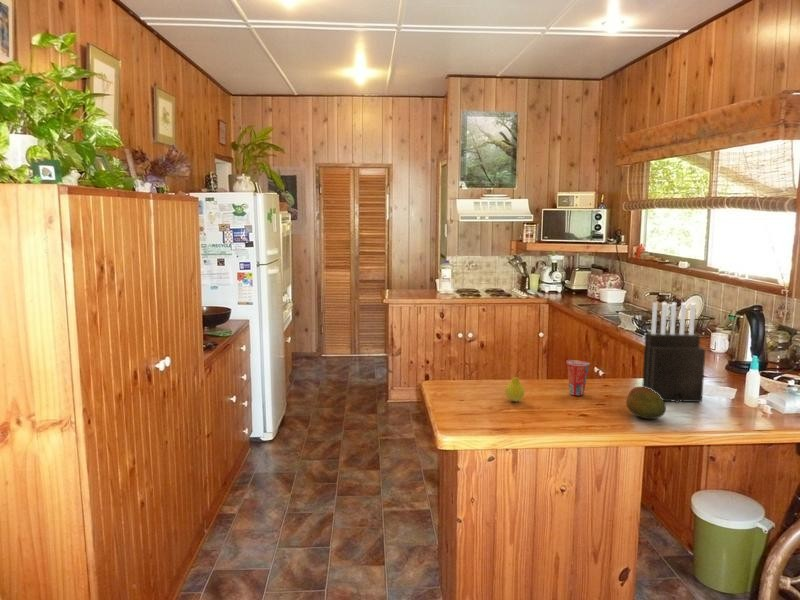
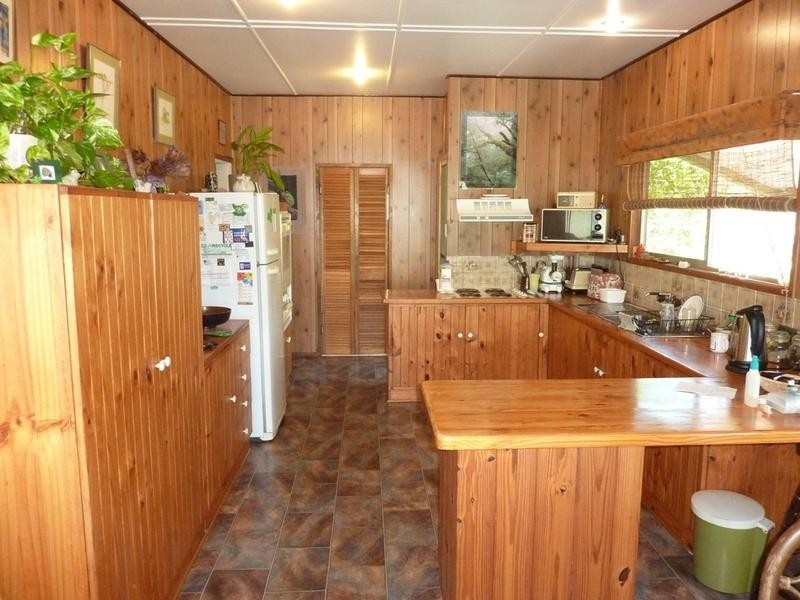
- knife block (675, 351)
- cup (576, 378)
- fruit (514, 384)
- fruit (646, 402)
